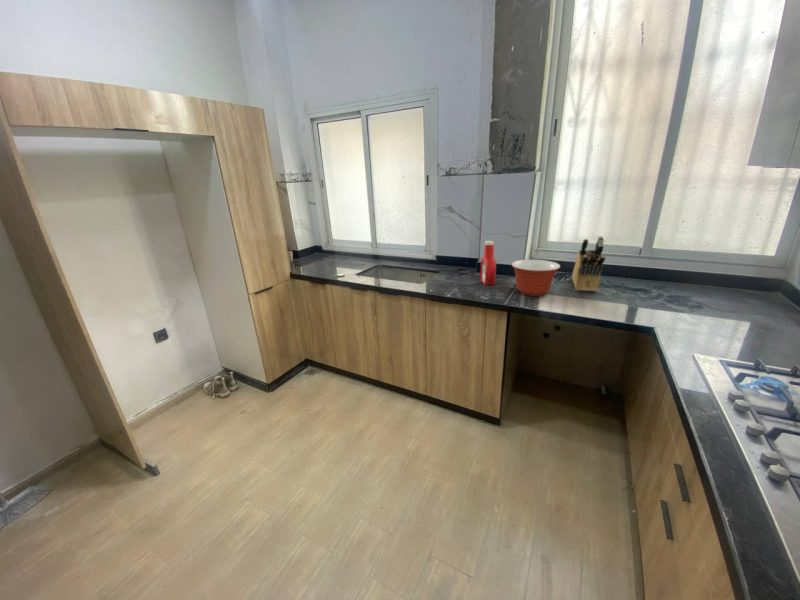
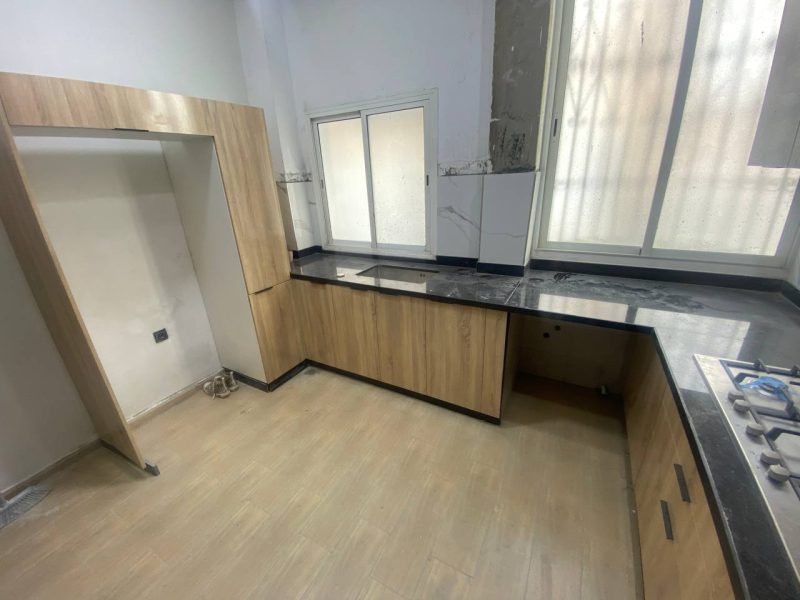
- mixing bowl (533, 278)
- knife block (588, 260)
- soap bottle (488, 262)
